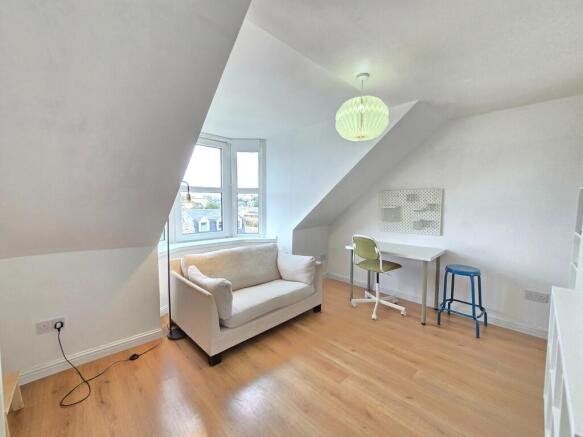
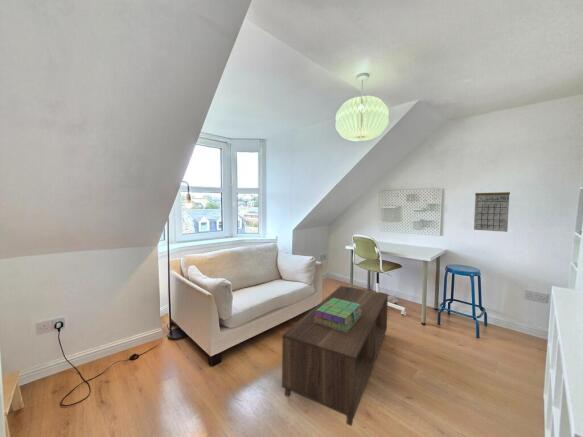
+ calendar (491, 207)
+ coffee table (345, 335)
+ stack of books (338, 312)
